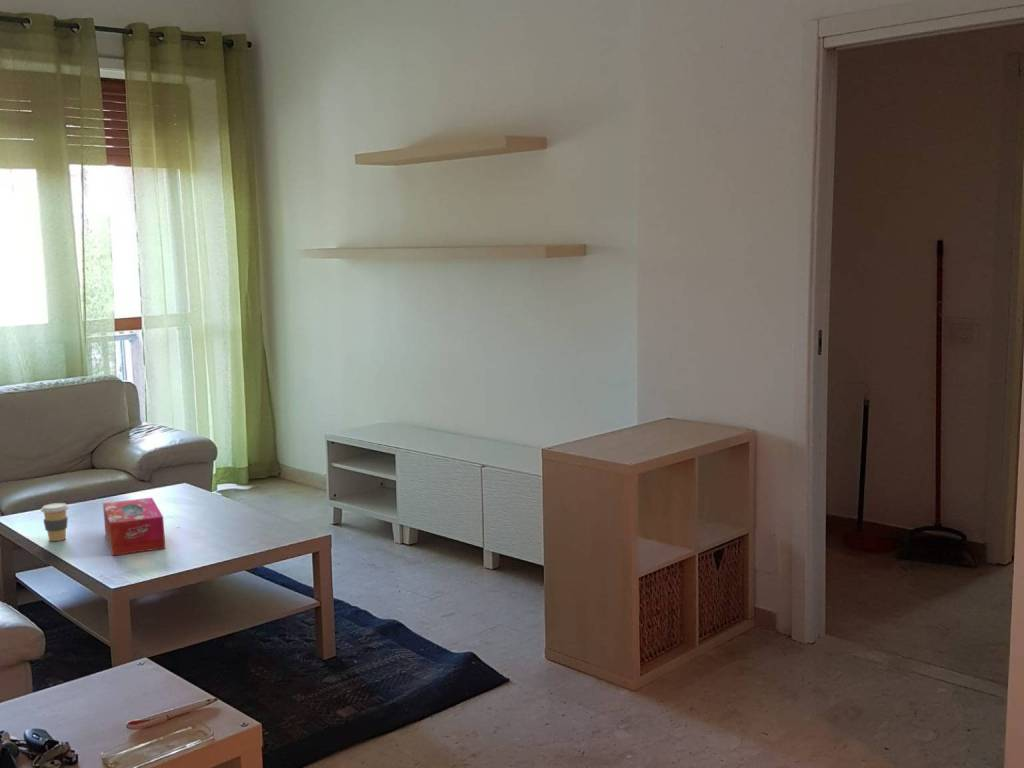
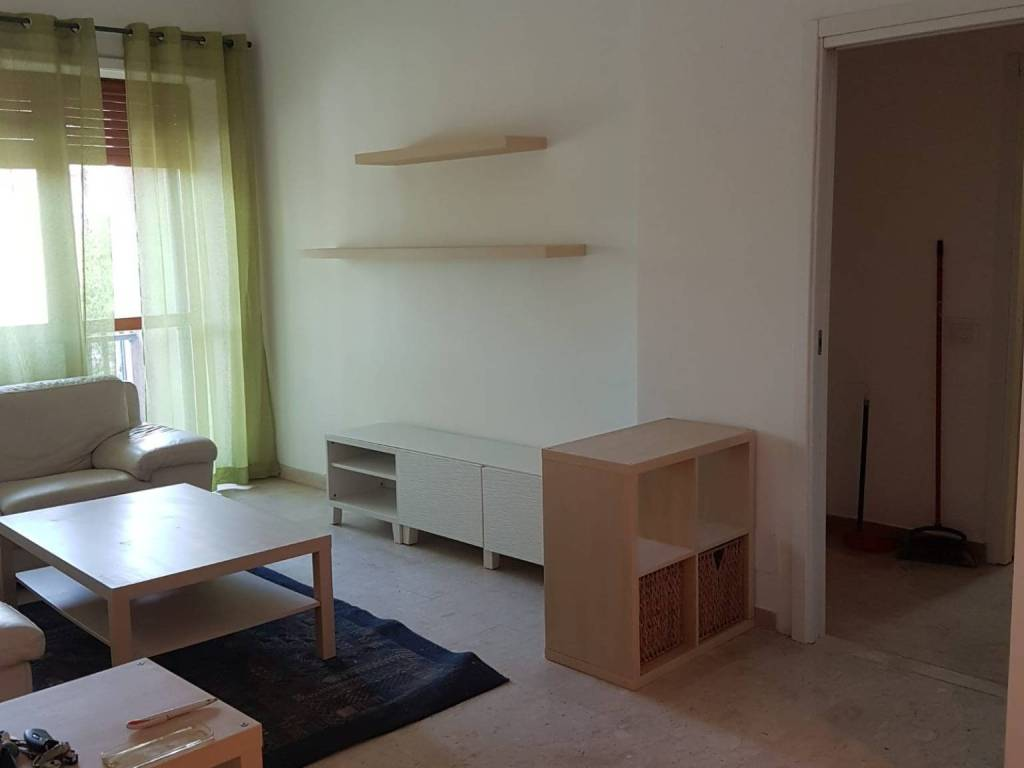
- tissue box (133, 525)
- coffee cup (56, 522)
